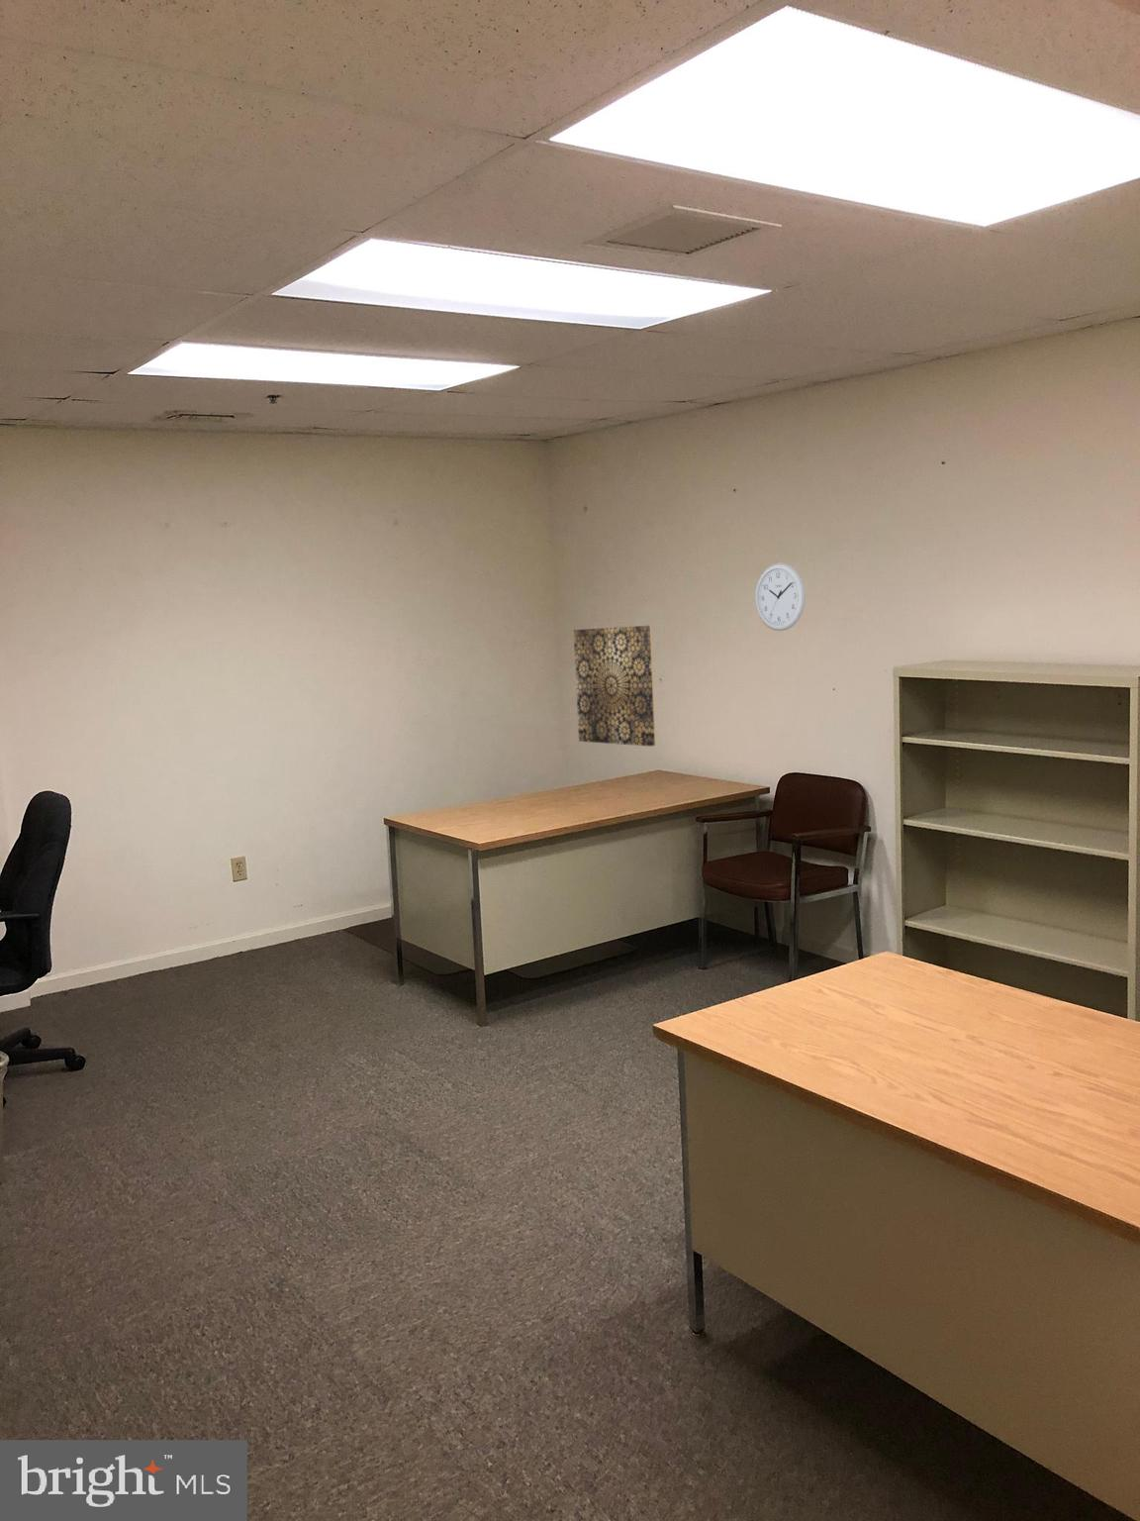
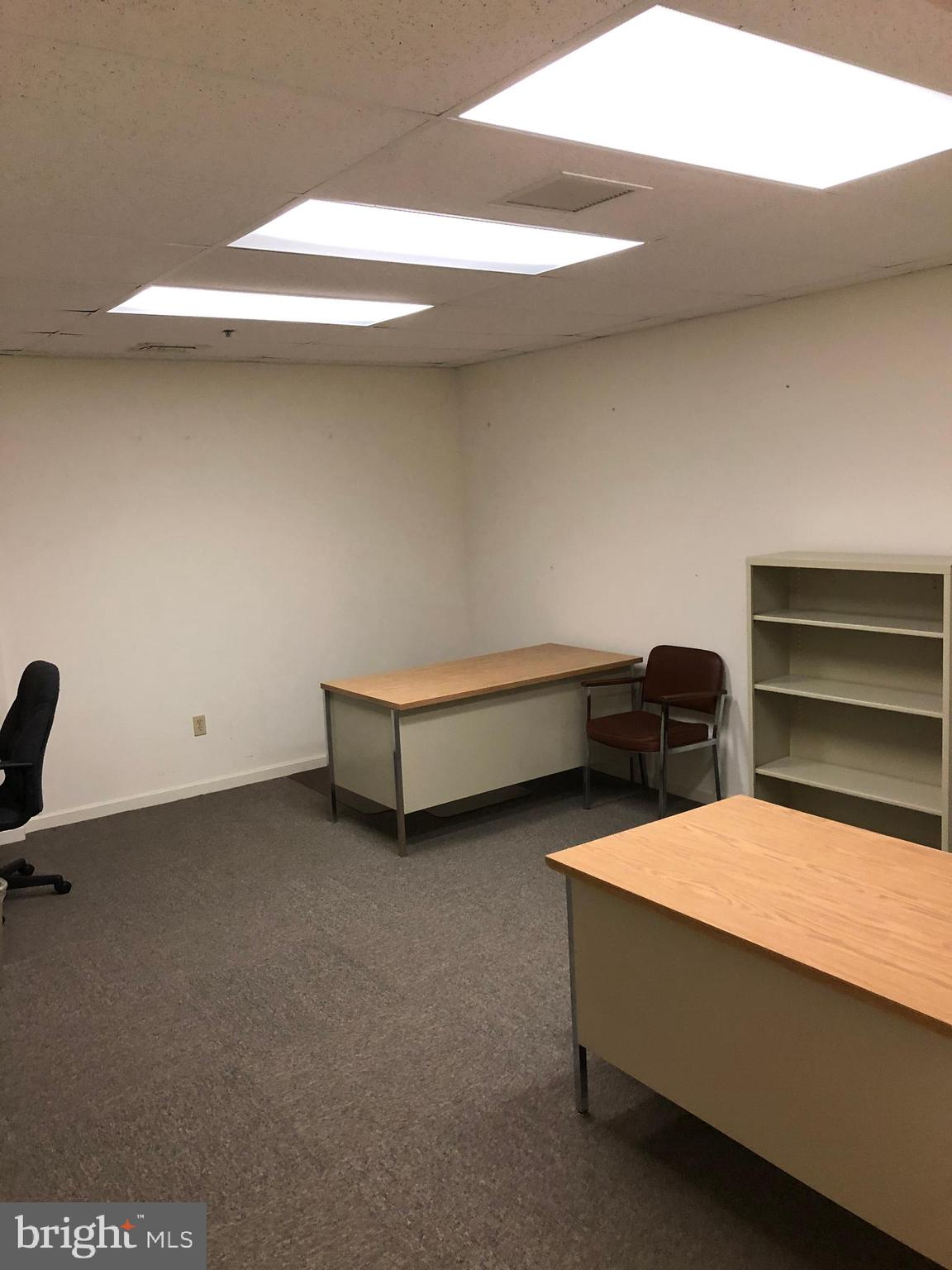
- wall clock (778, 596)
- wall art (613, 685)
